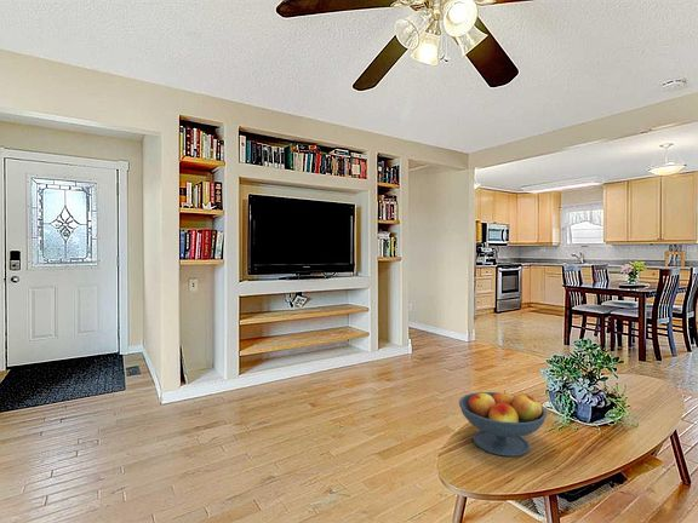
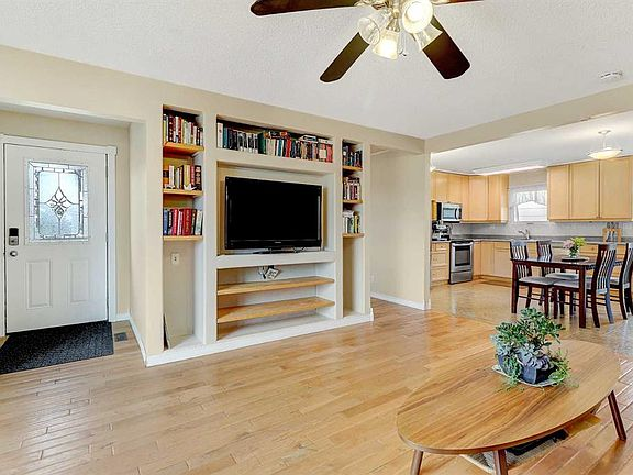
- fruit bowl (500, 418)
